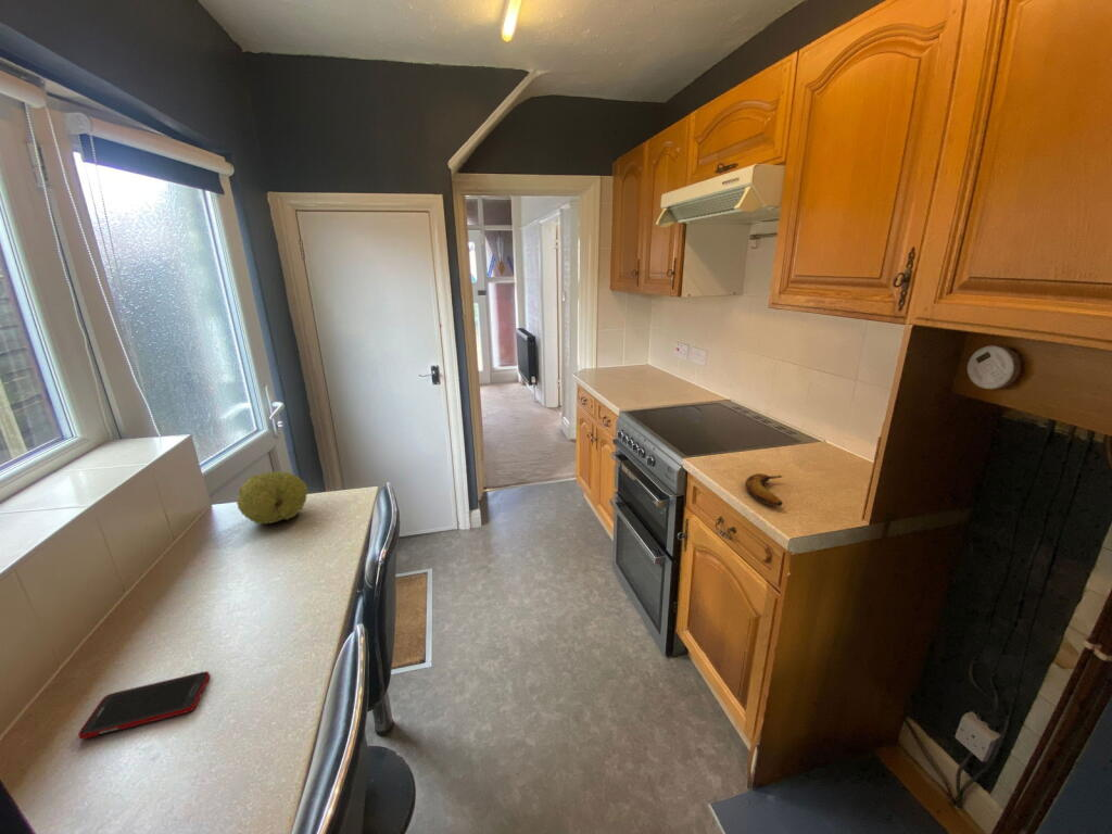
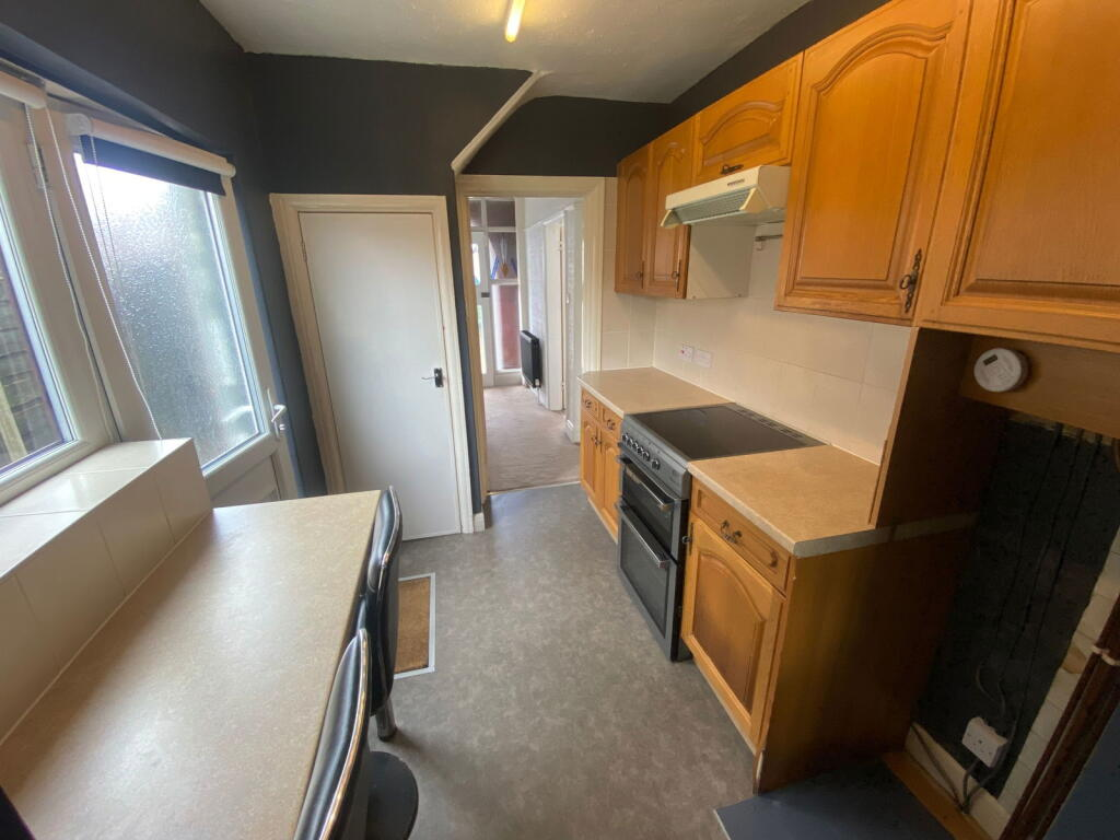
- fruit (274, 495)
- cell phone (149, 703)
- banana (766, 489)
